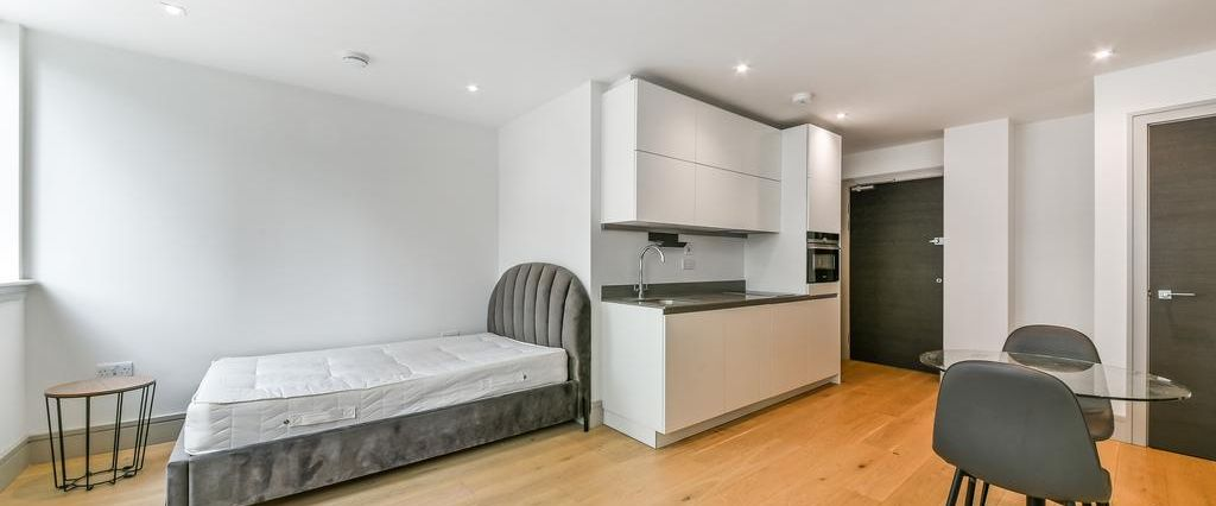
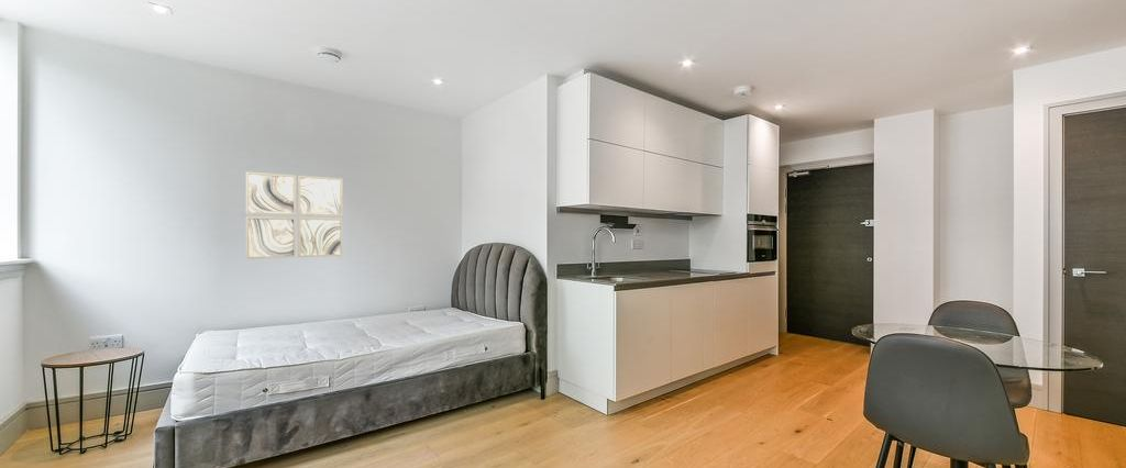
+ wall art (298, 218)
